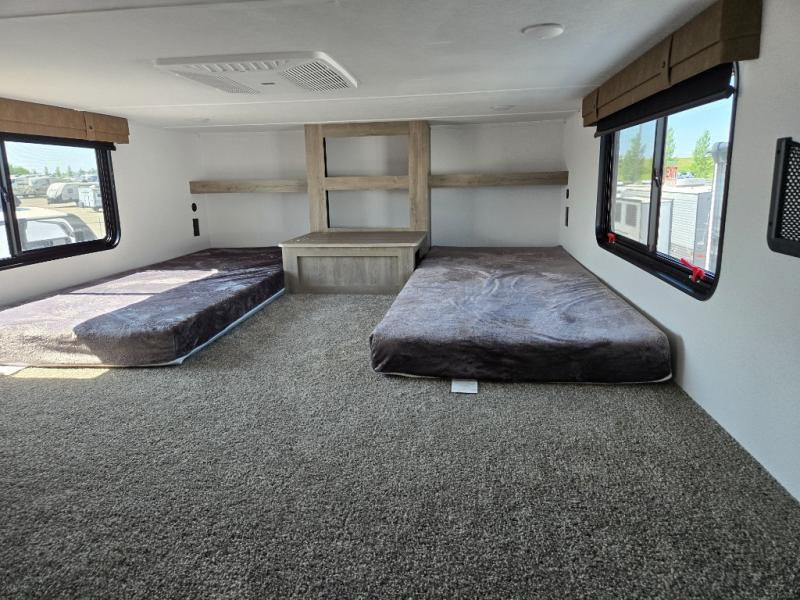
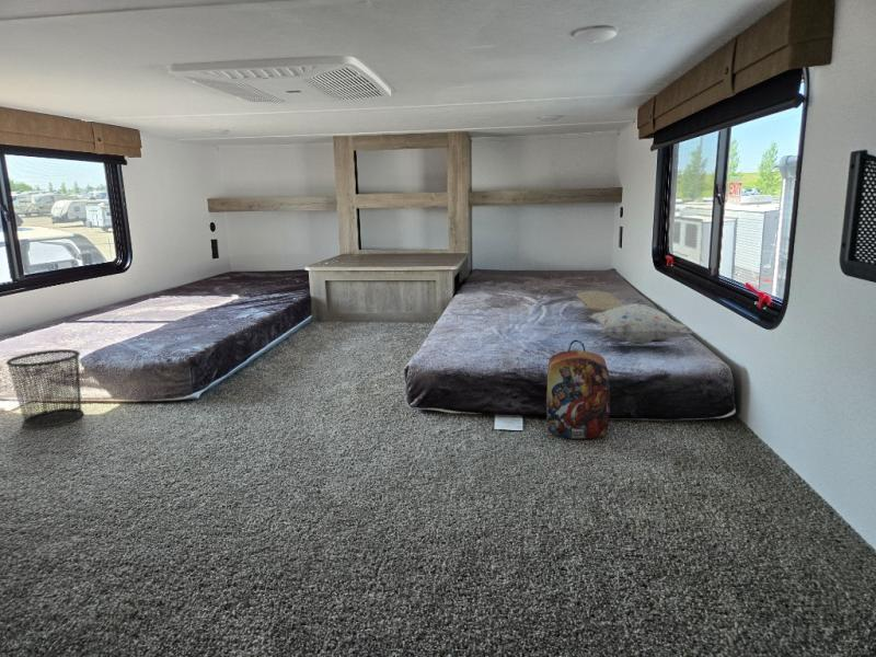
+ decorative pillow (636, 323)
+ backpack (577, 389)
+ waste bin (48, 388)
+ pillow (601, 303)
